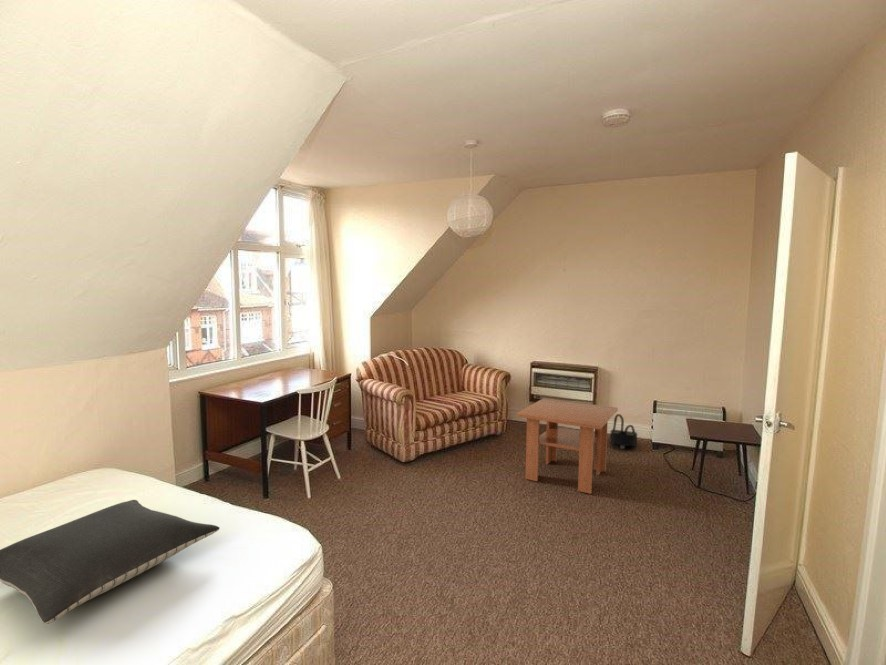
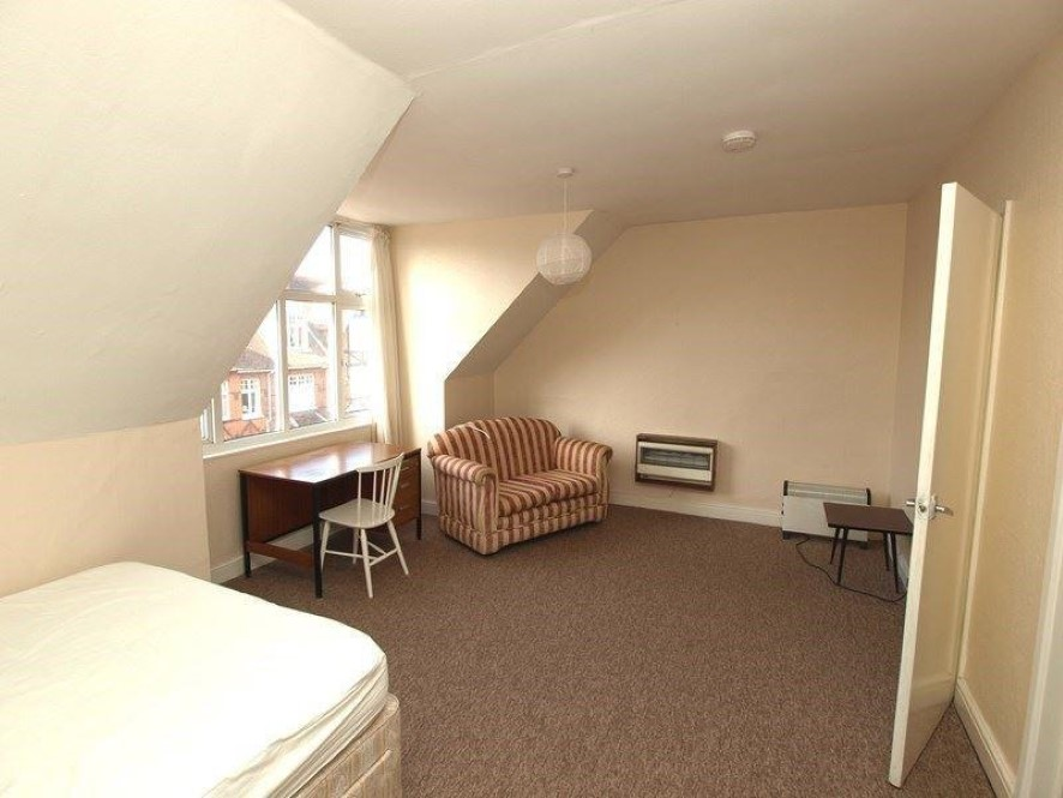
- pillow (100, 547)
- coffee table (567, 442)
- backpack (624, 432)
